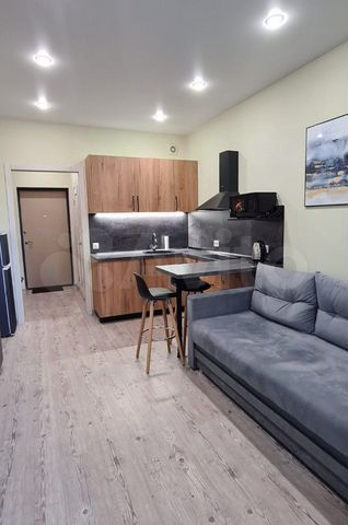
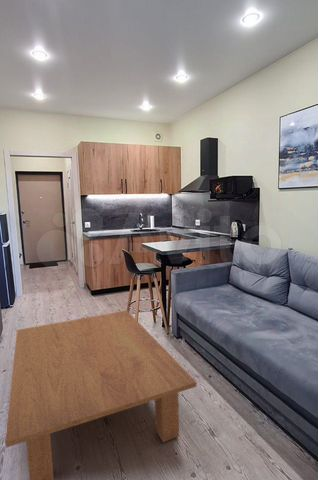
+ coffee table (91, 376)
